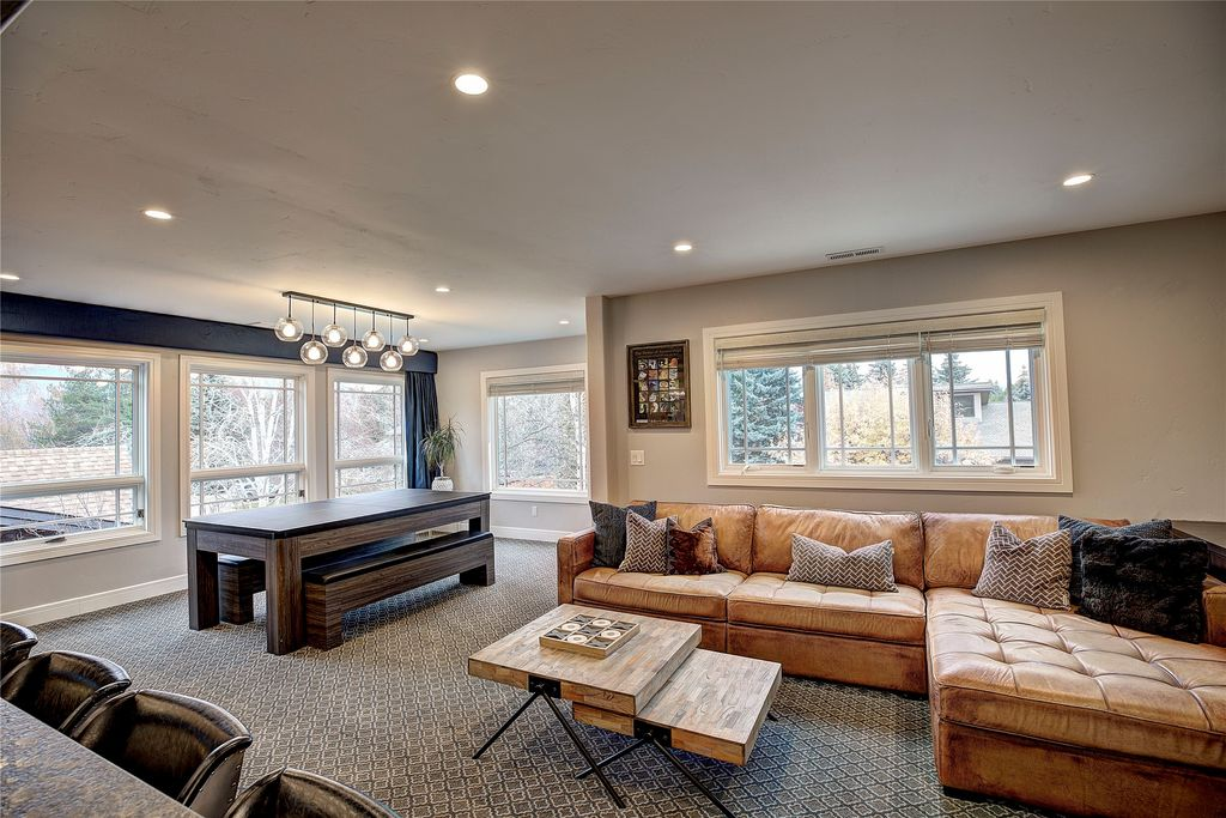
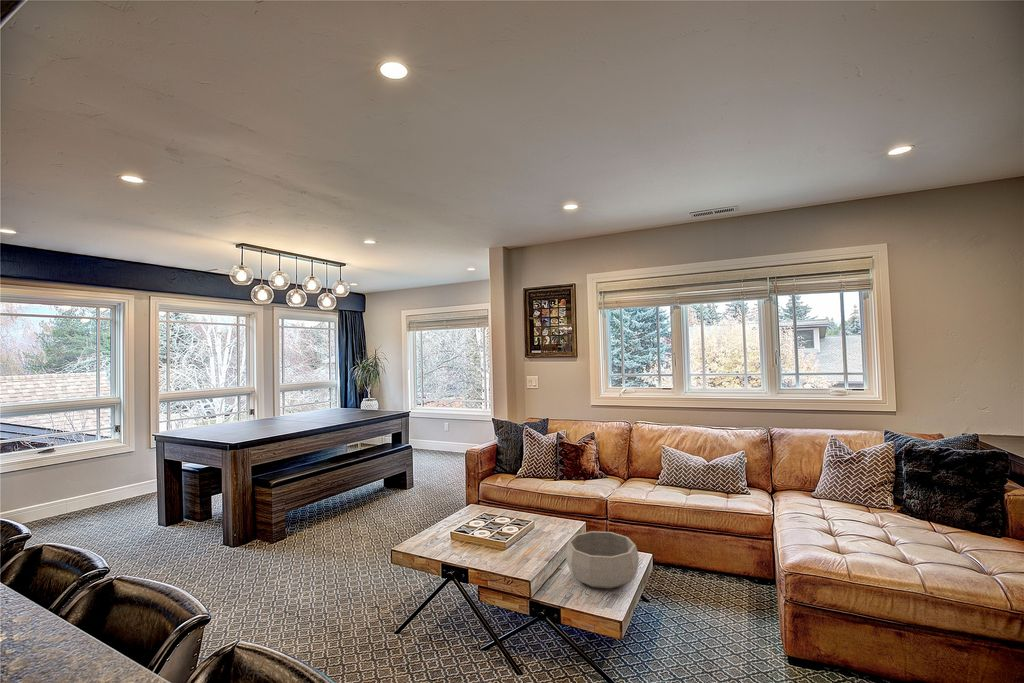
+ decorative bowl (601, 560)
